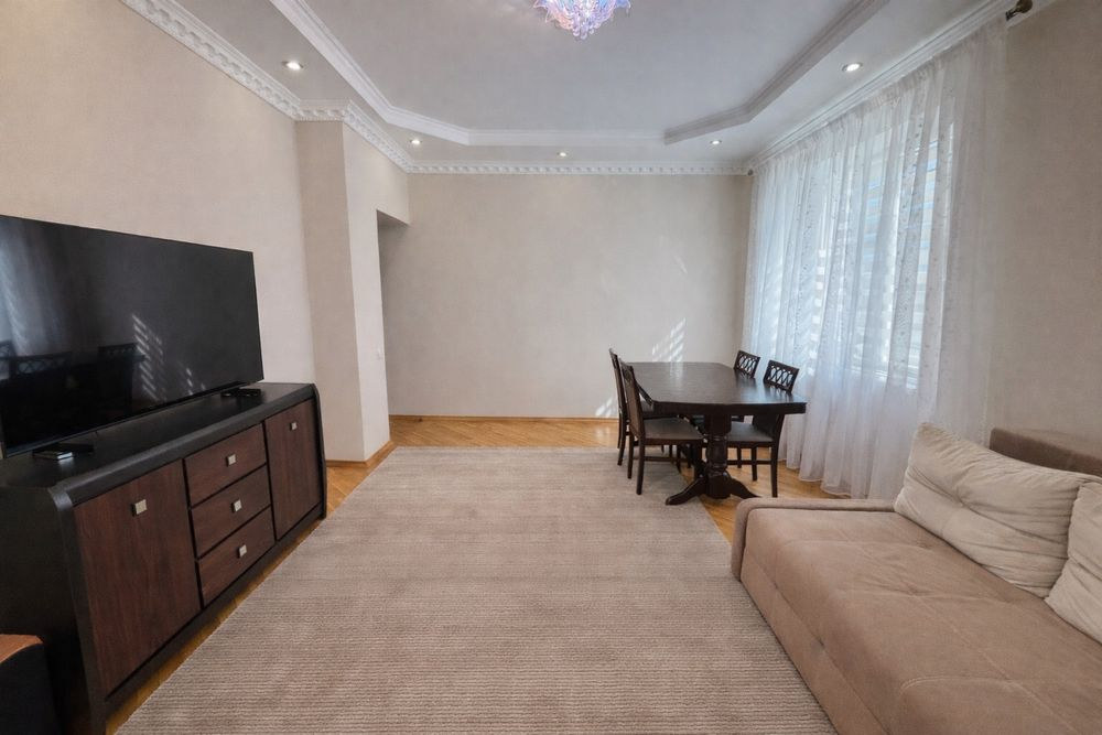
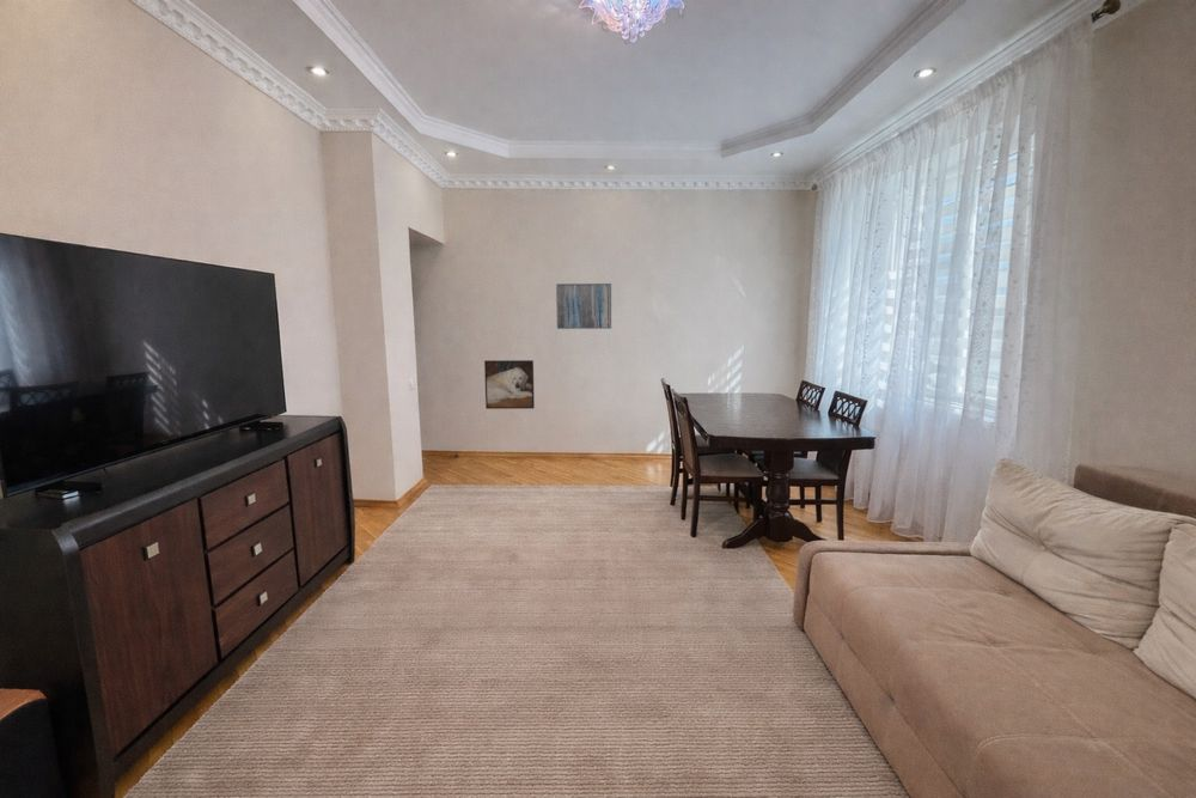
+ wall art (584, 306)
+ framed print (509, 384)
